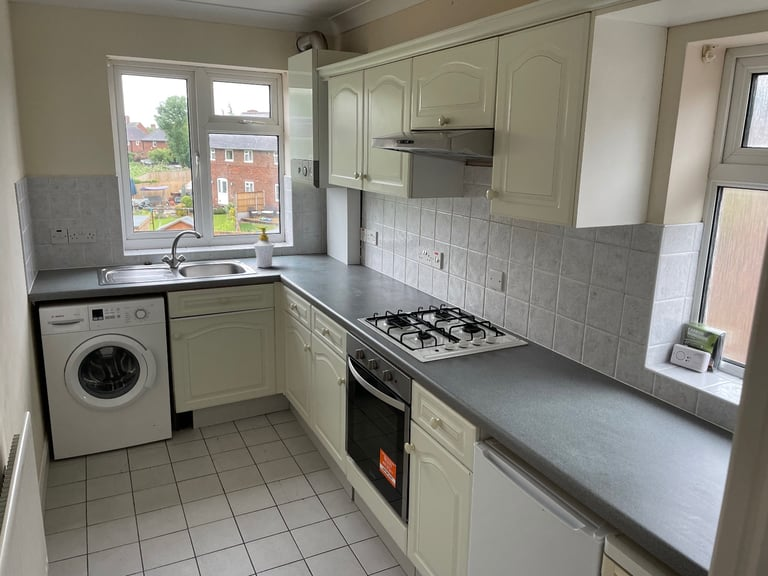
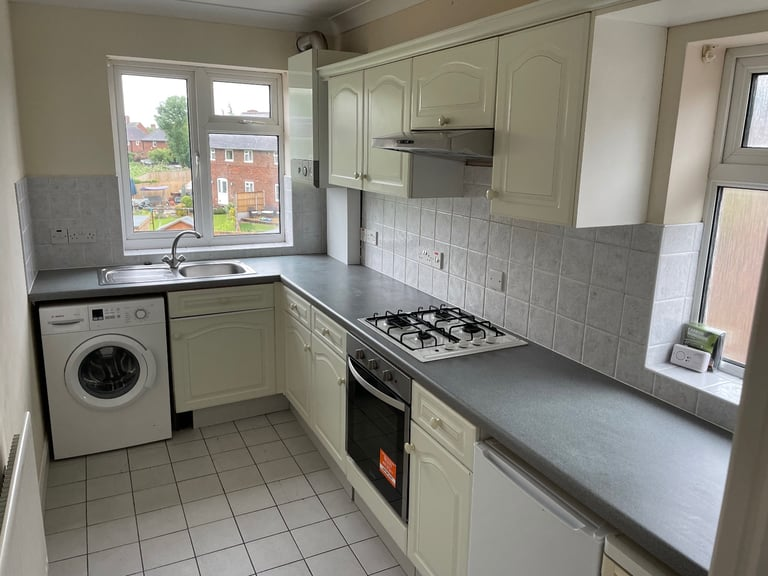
- soap bottle (264, 247)
